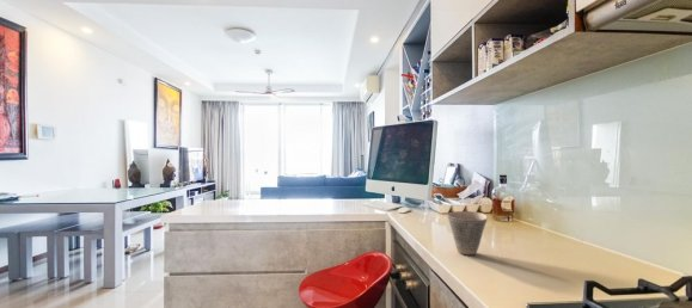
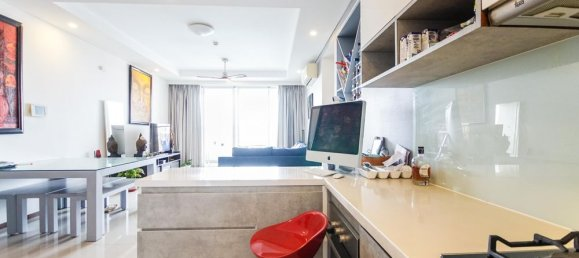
- cup (466, 233)
